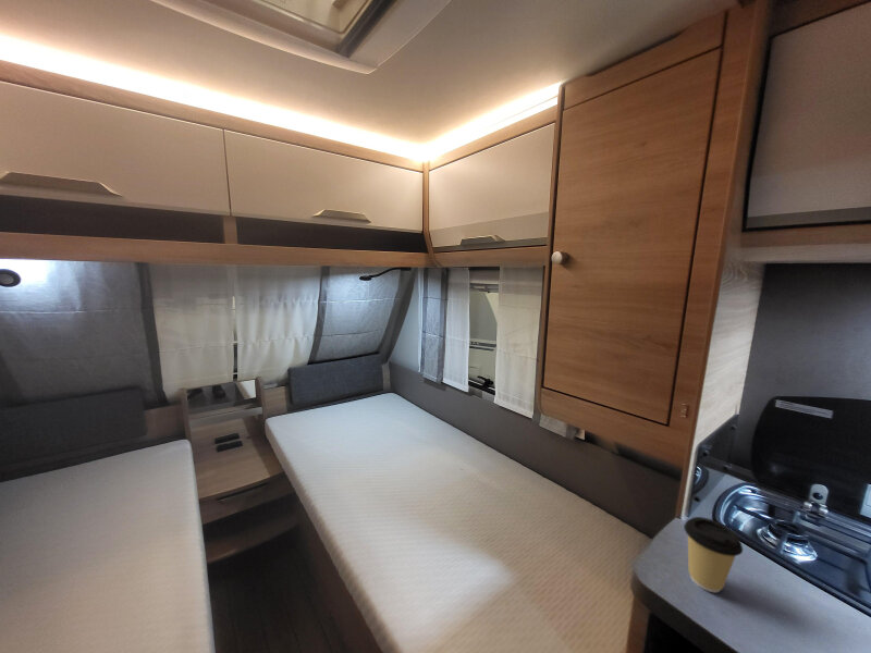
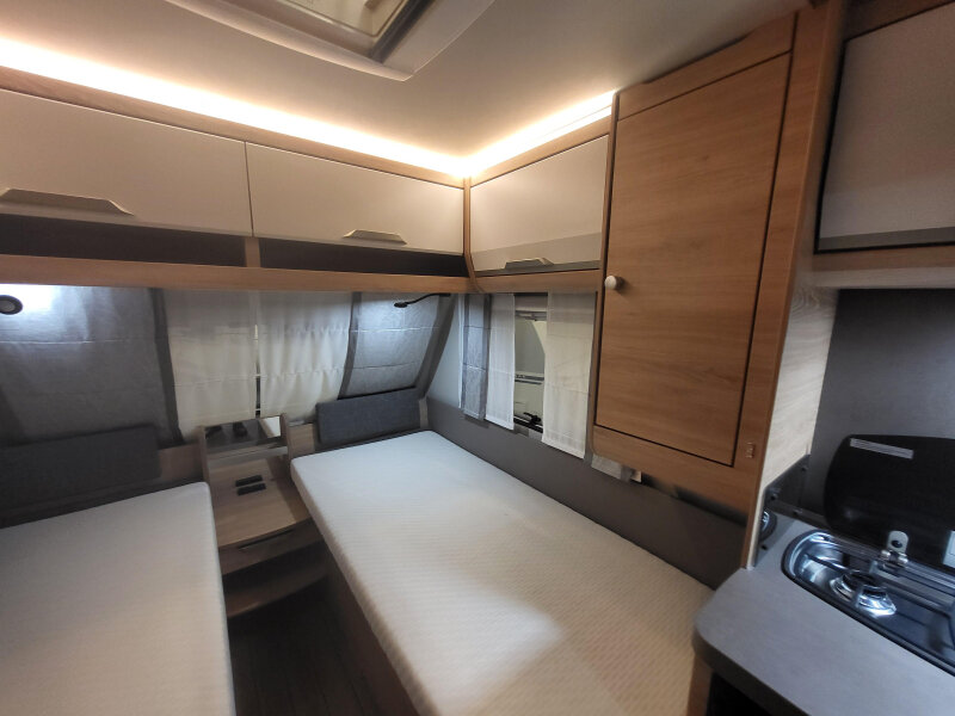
- coffee cup (709, 555)
